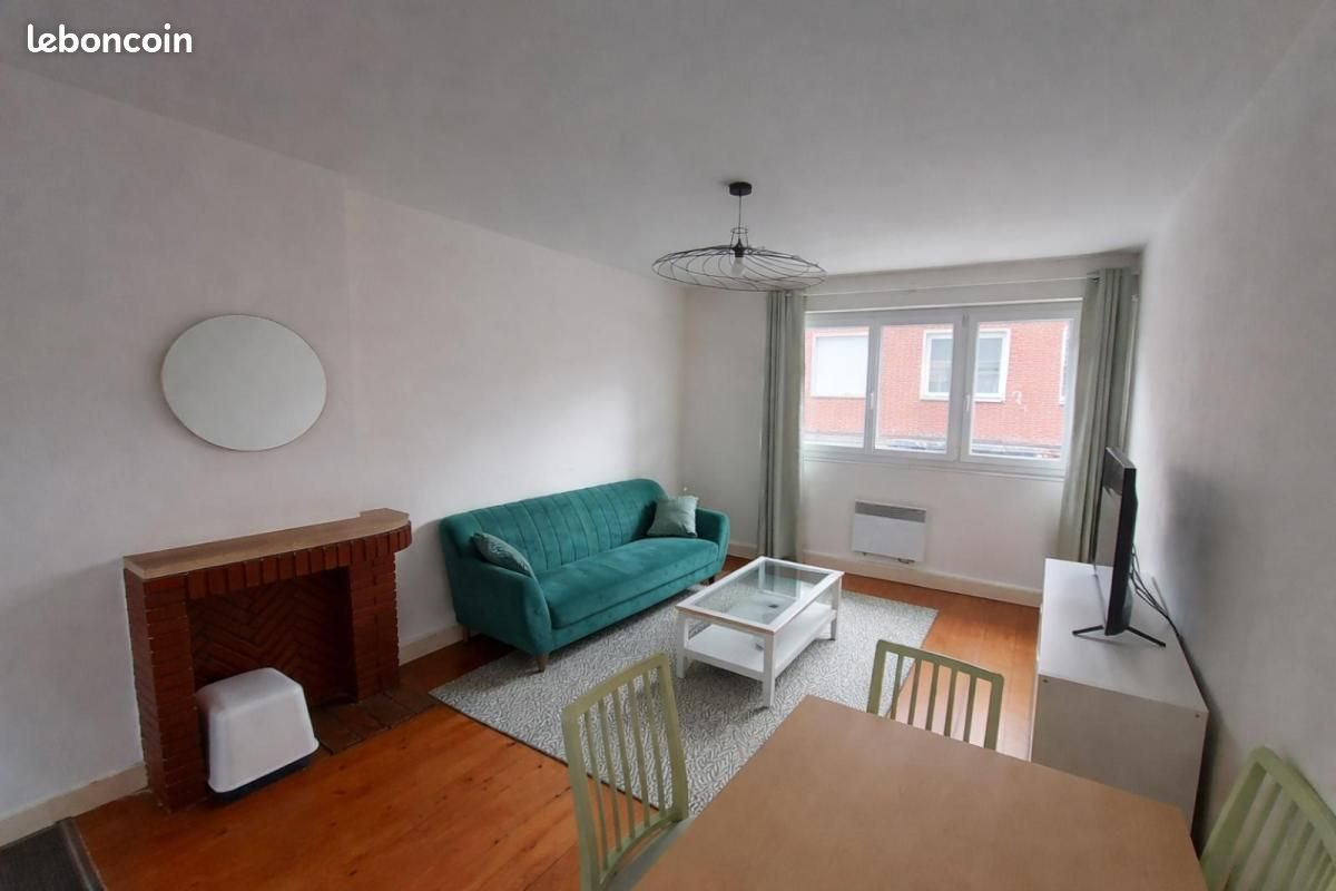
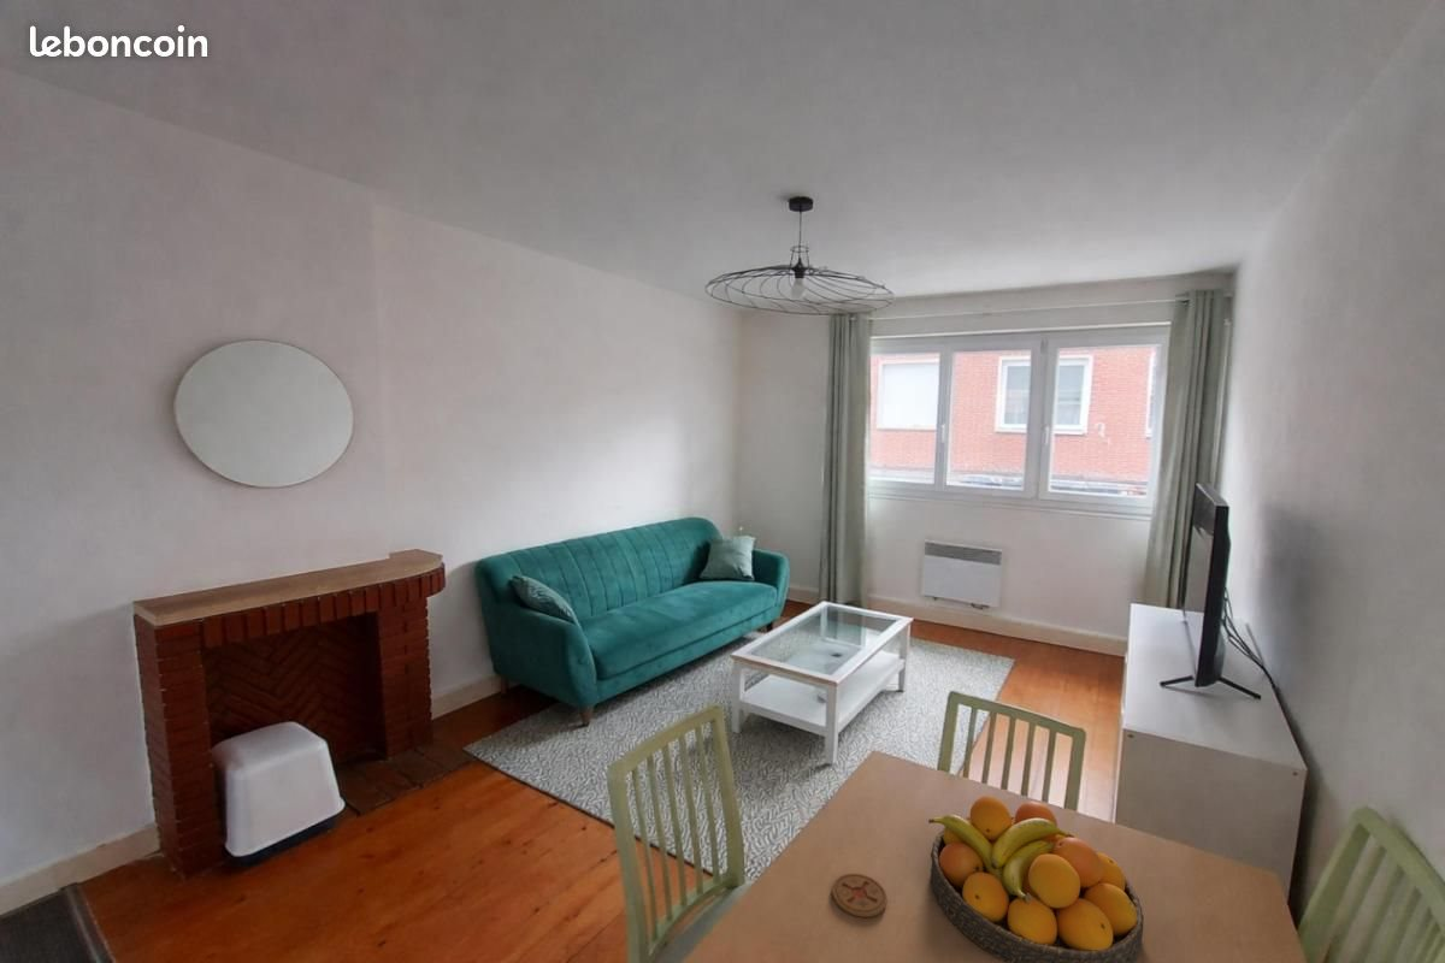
+ coaster (859, 893)
+ fruit bowl (1031, 862)
